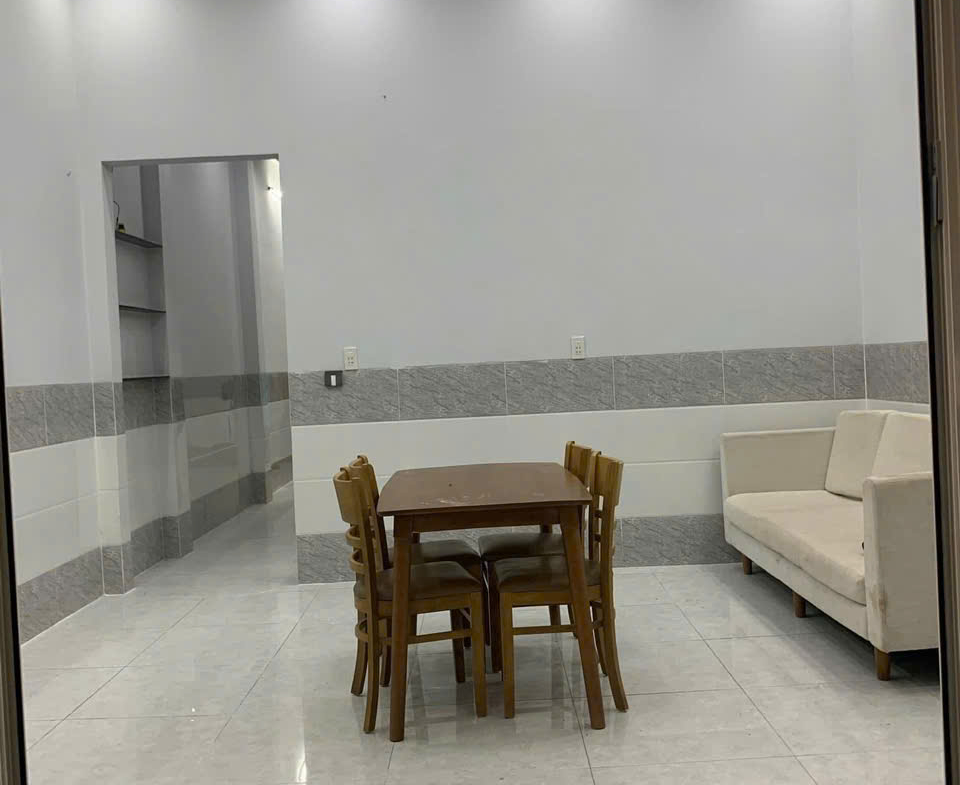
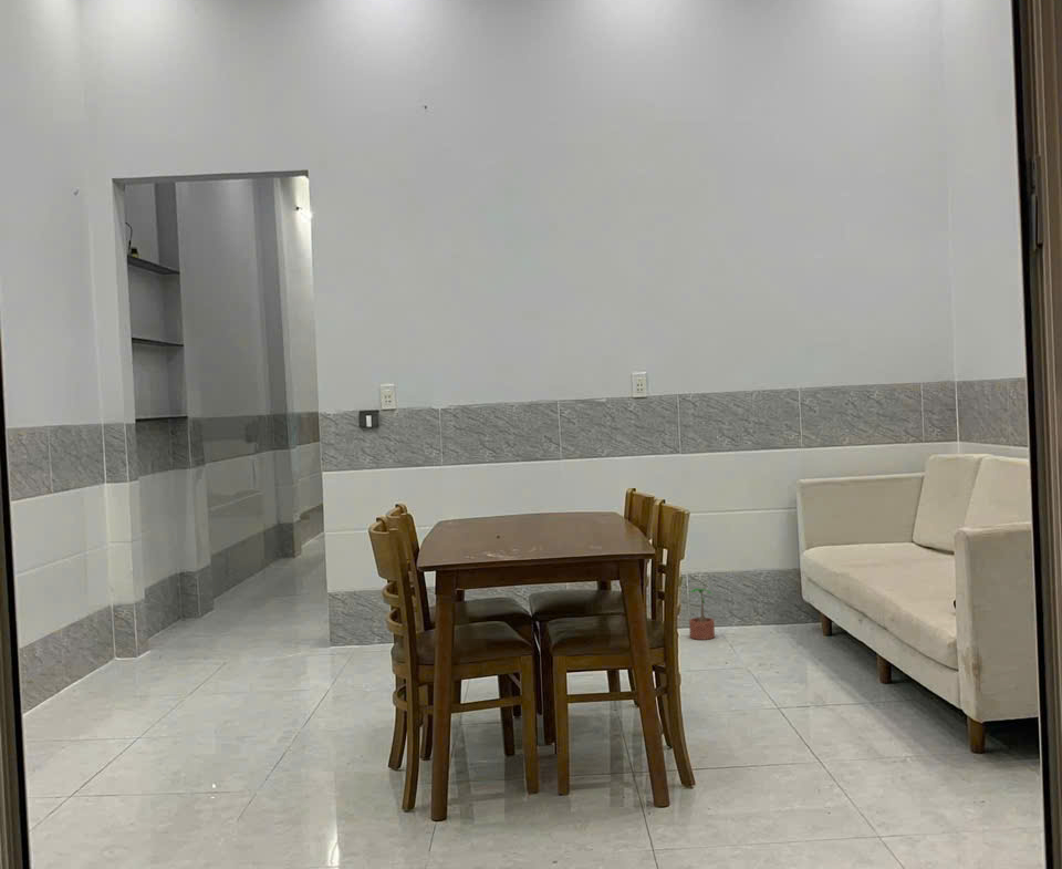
+ potted plant (701, 612)
